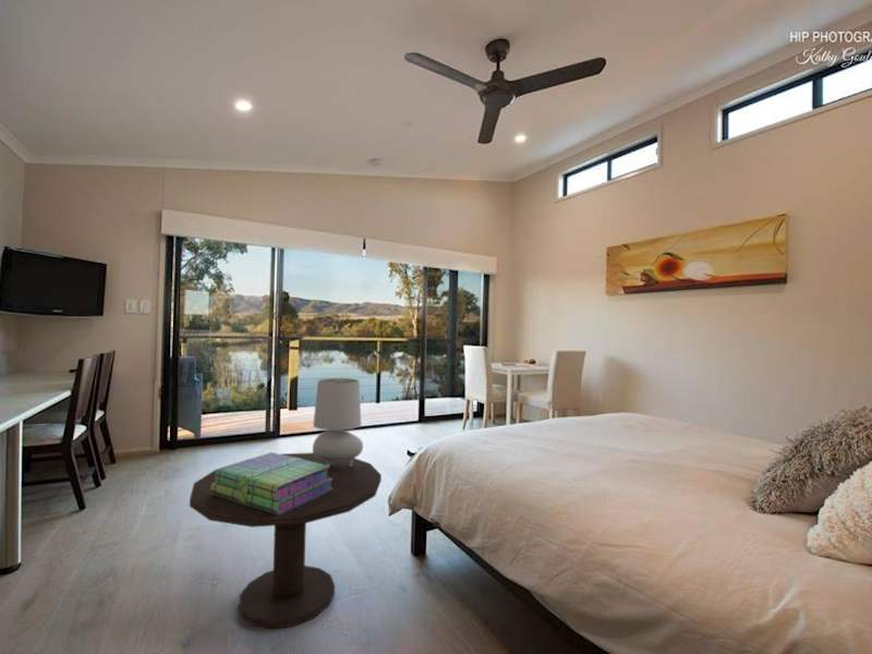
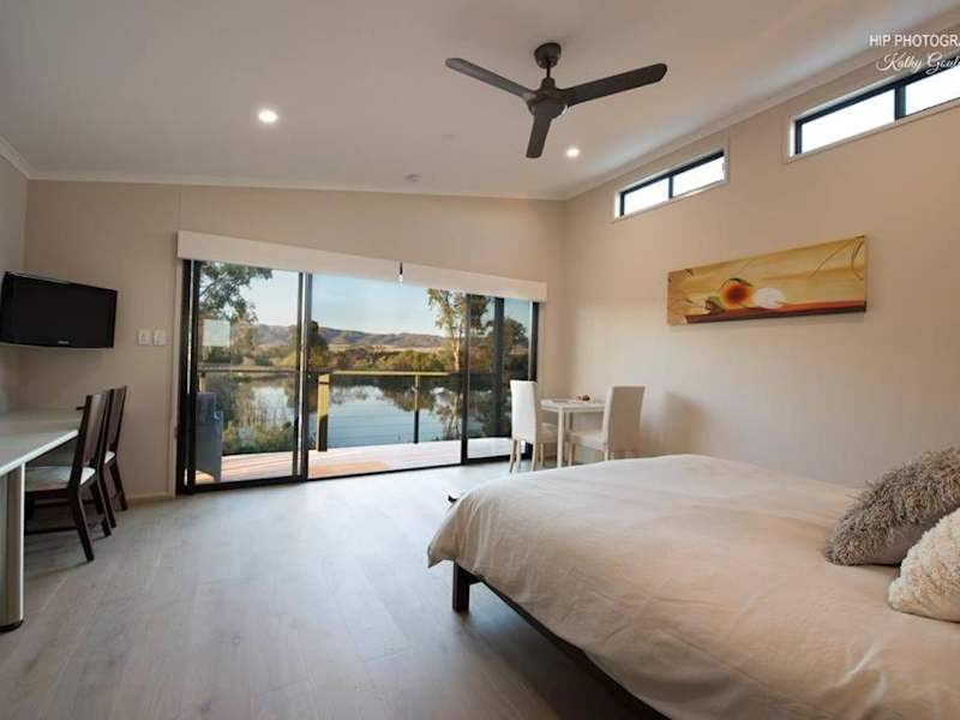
- table lamp (338, 422)
- side table (290, 537)
- stack of books (272, 479)
